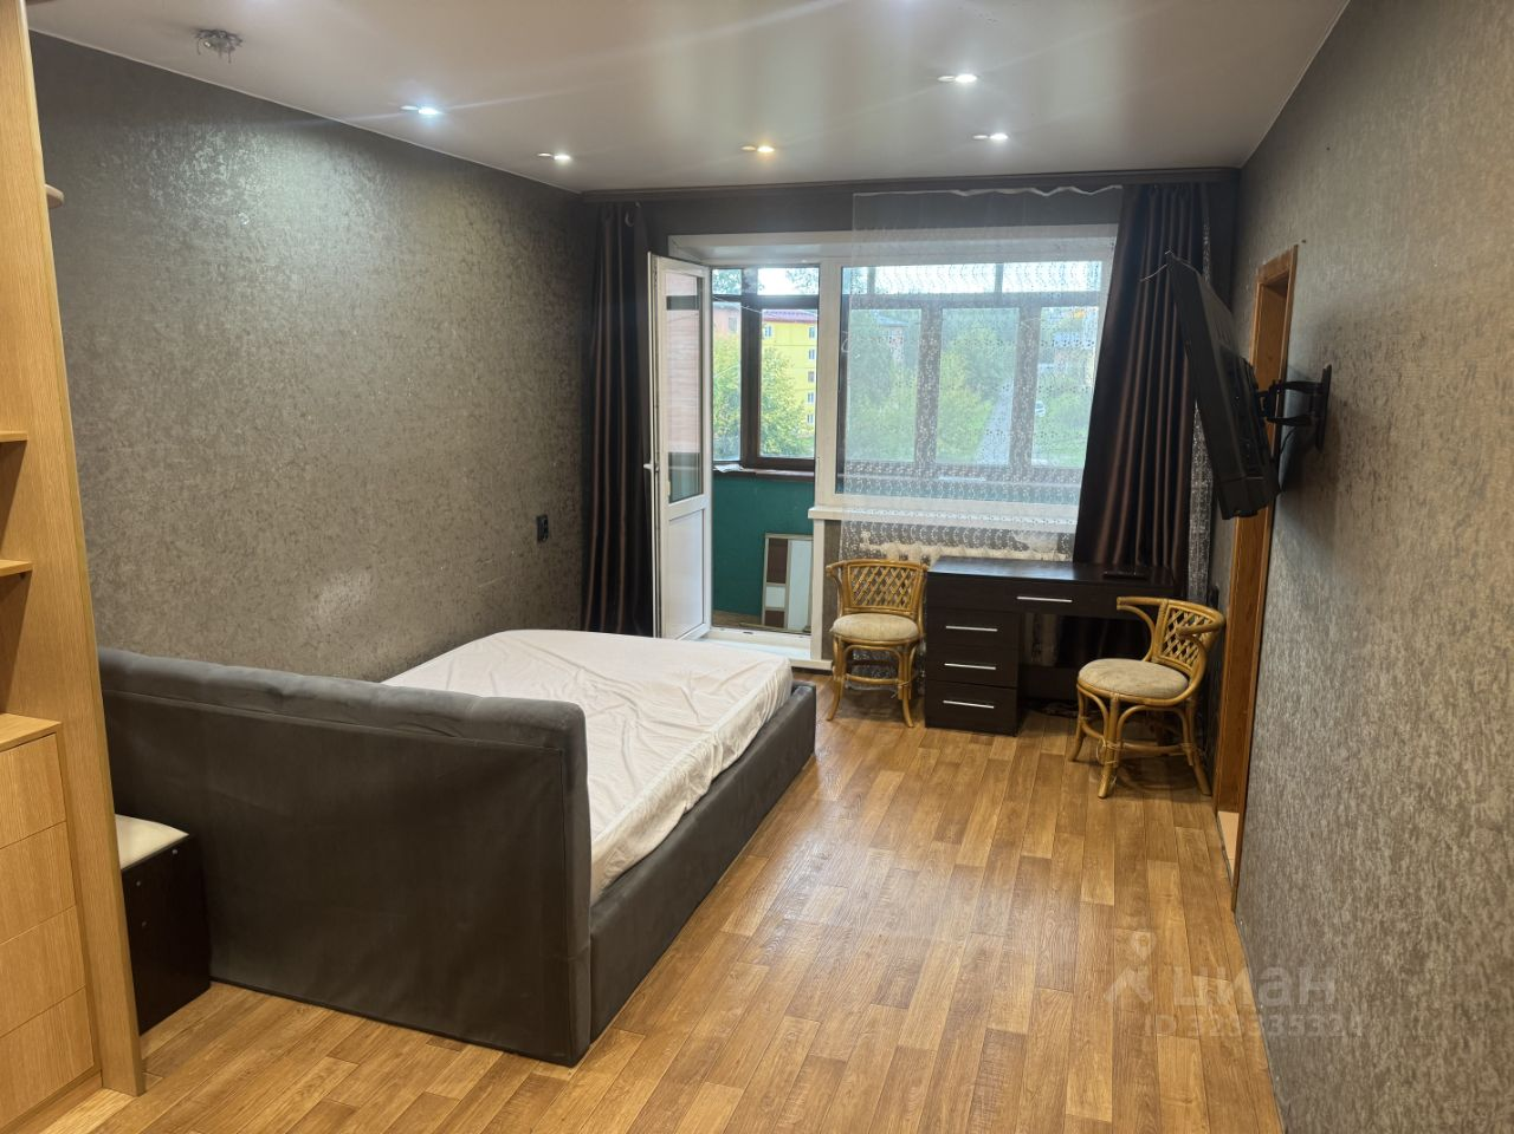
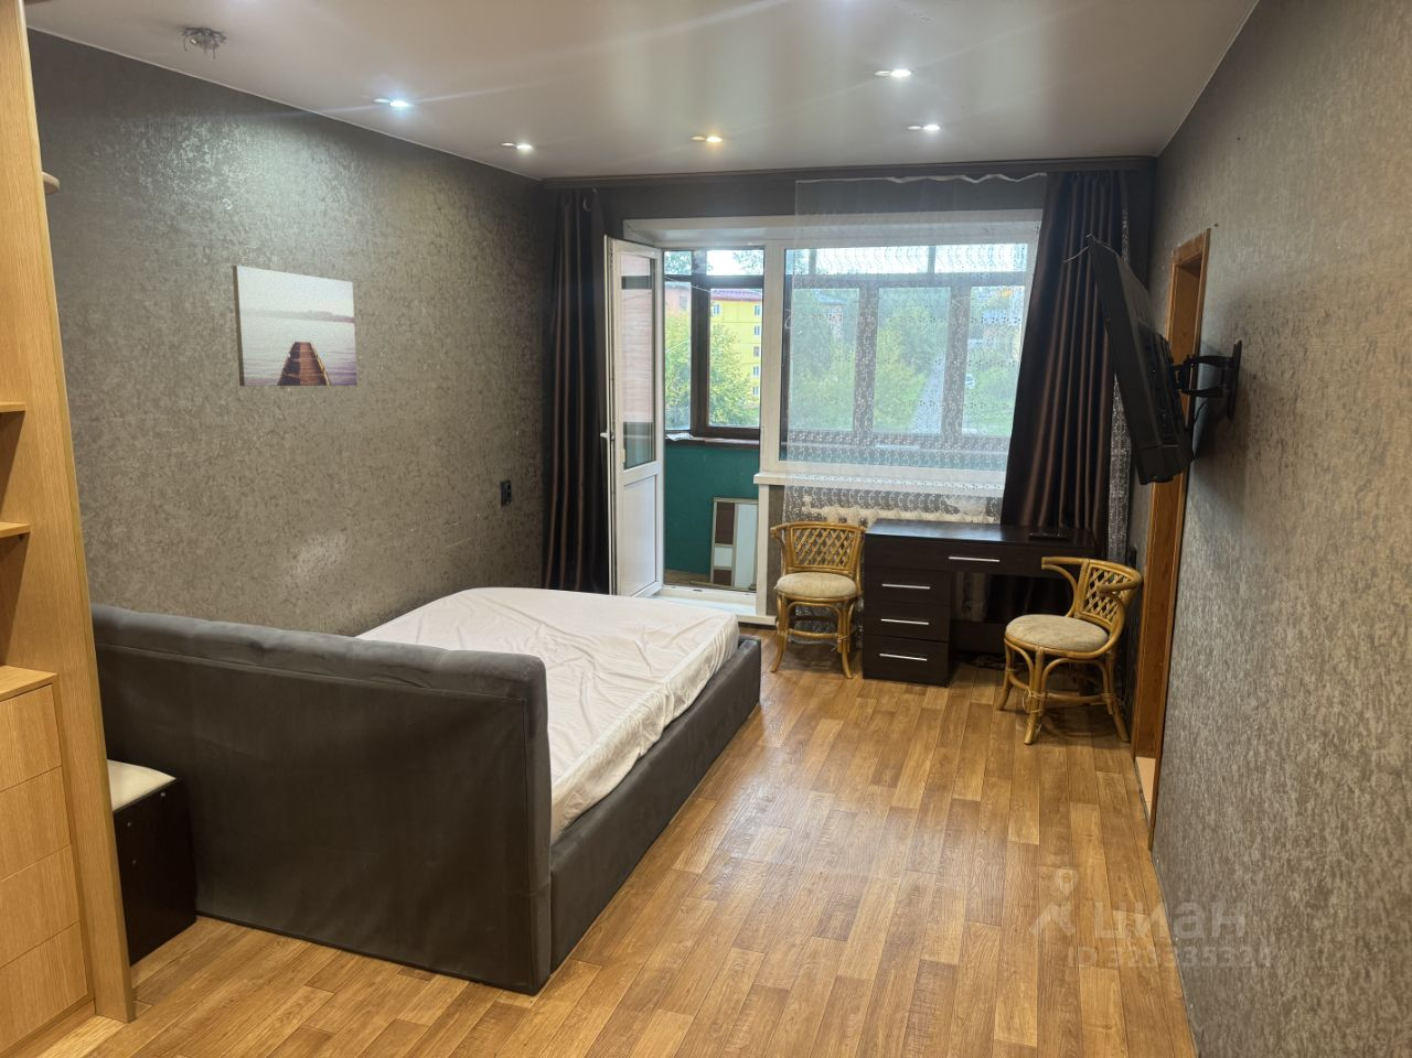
+ wall art (299, 330)
